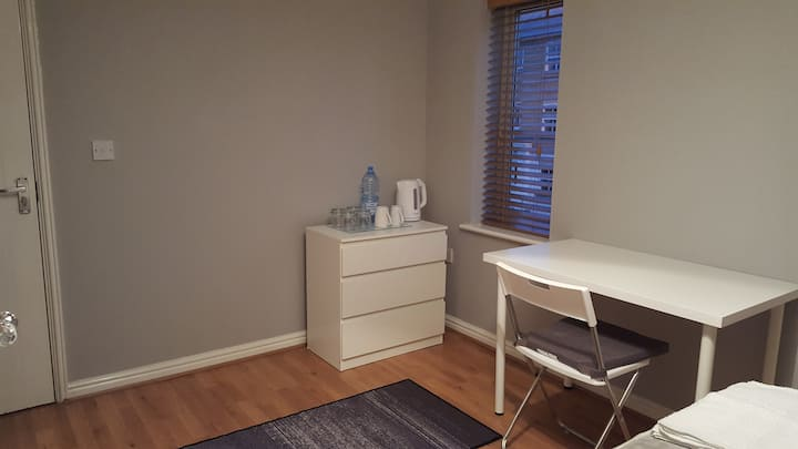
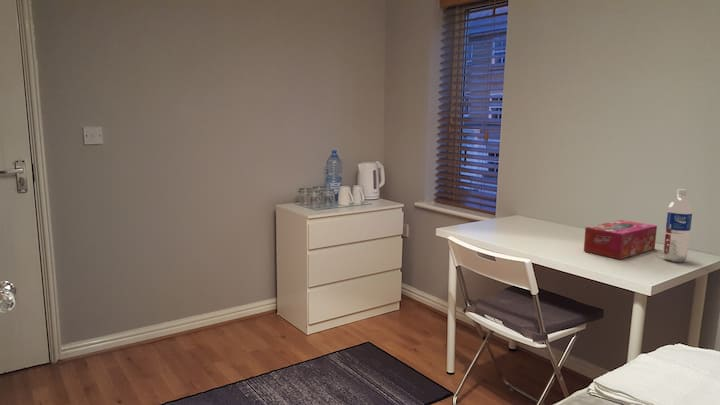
+ tissue box (620, 238)
+ water bottle (678, 225)
